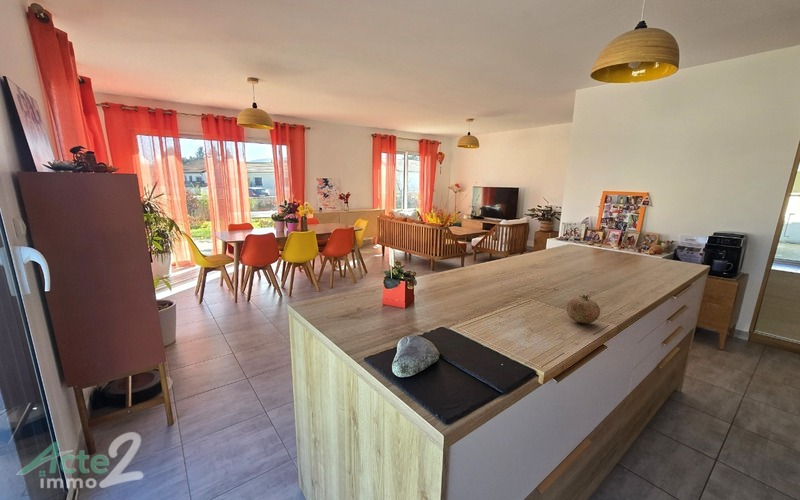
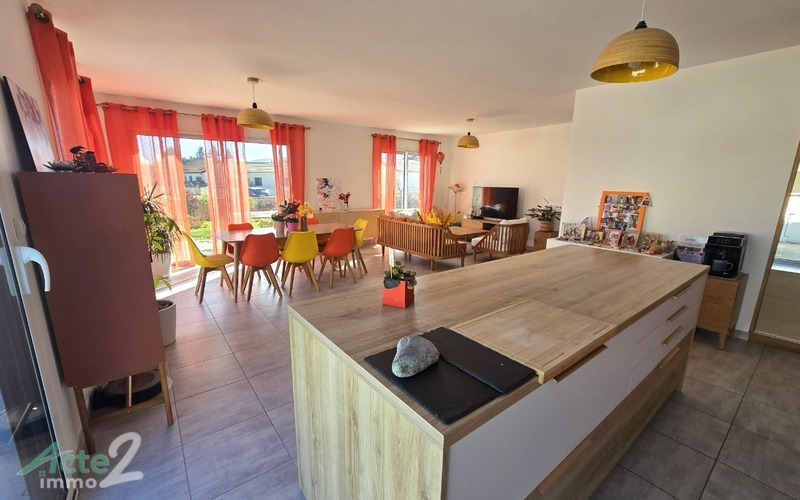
- fruit (583, 308)
